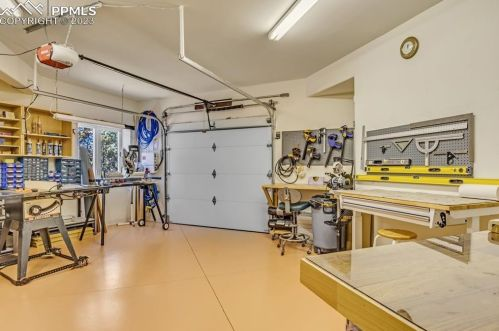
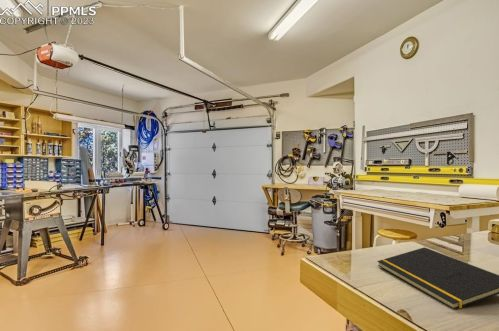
+ notepad (436, 272)
